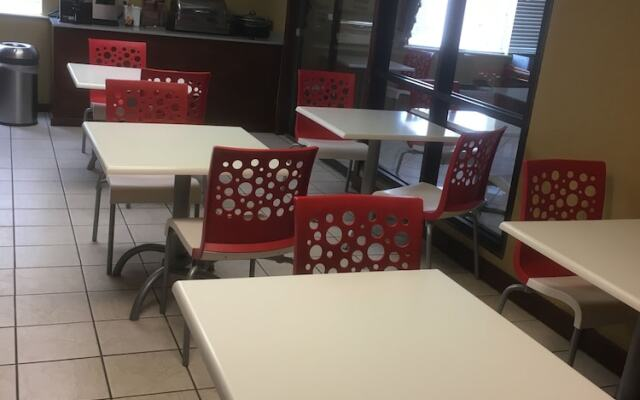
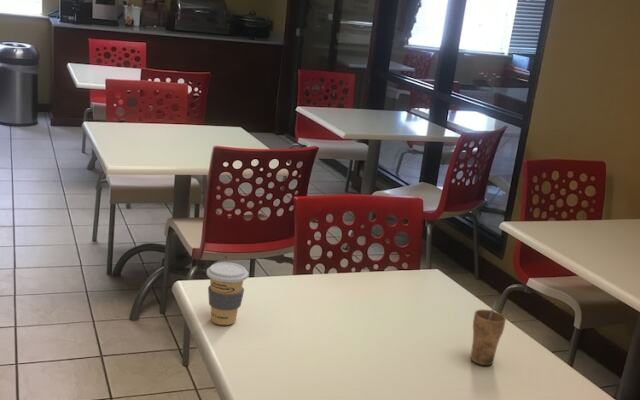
+ coffee cup (225, 294)
+ cup (487, 332)
